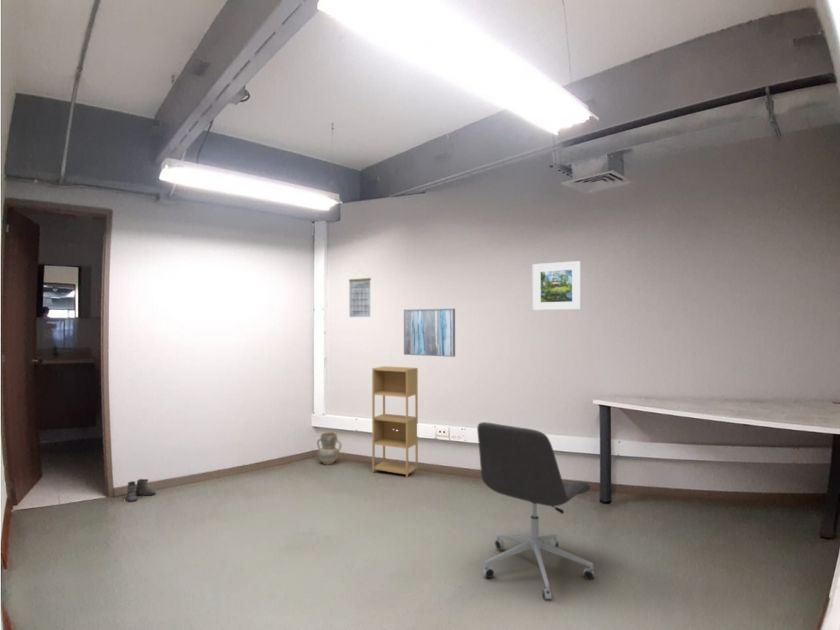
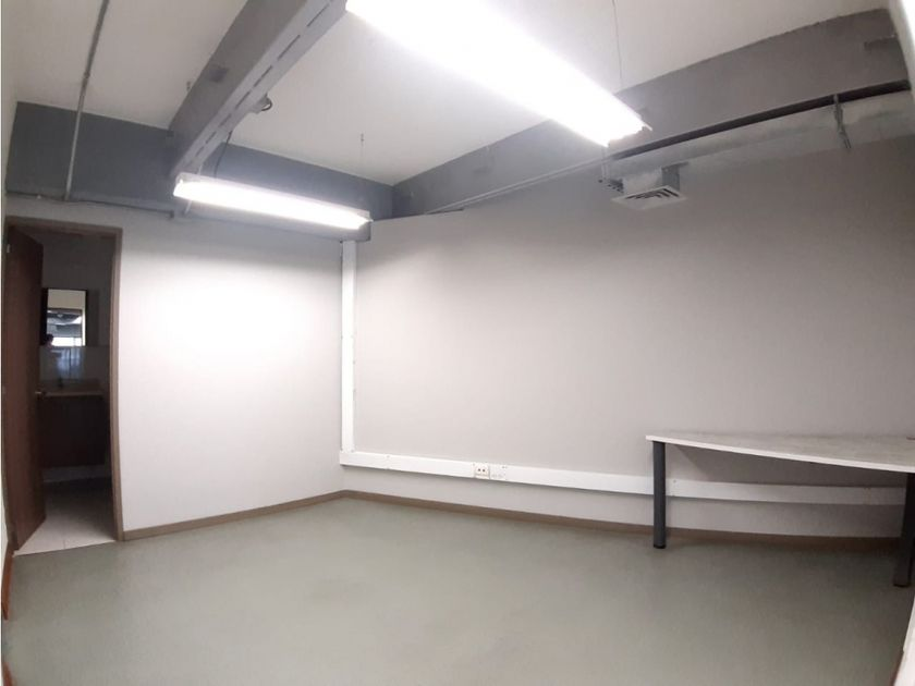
- shelving unit (395, 419)
- office chair (534, 492)
- wall art (428, 332)
- calendar (359, 293)
- ceramic jug (328, 448)
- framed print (556, 286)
- boots (138, 489)
